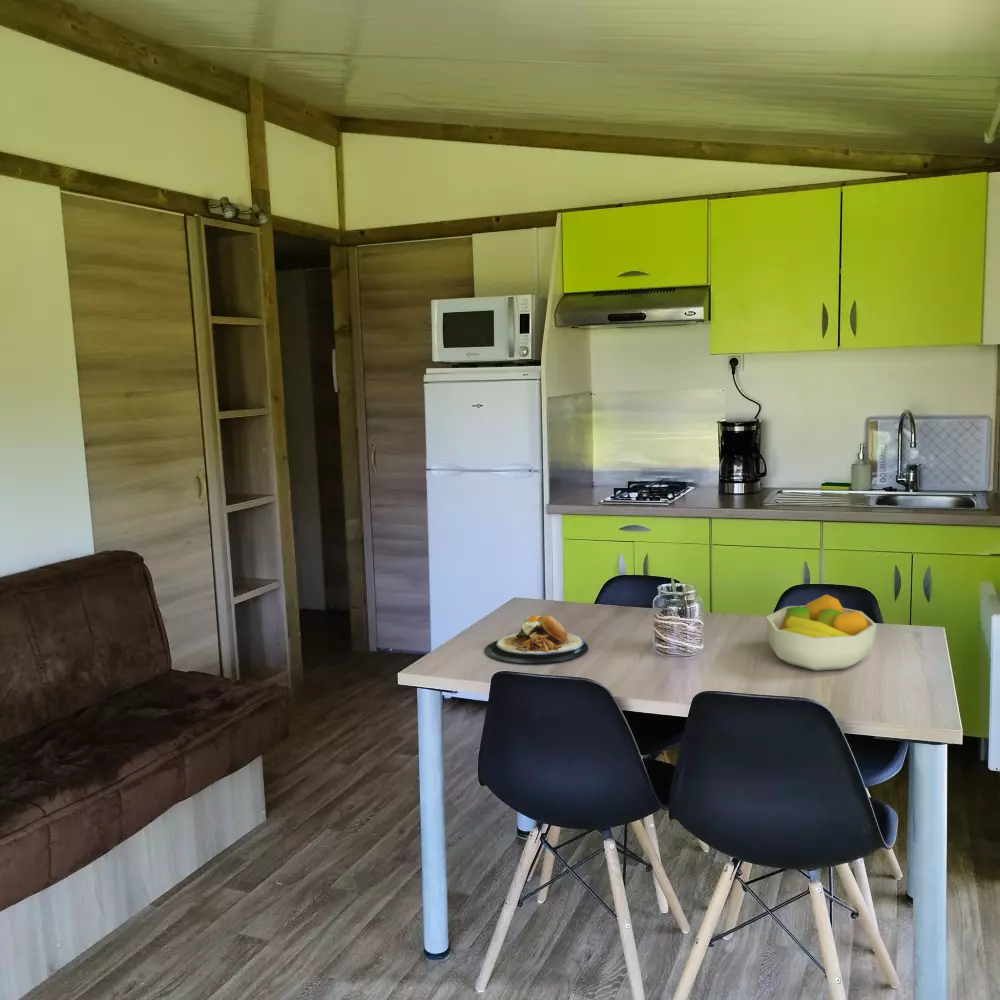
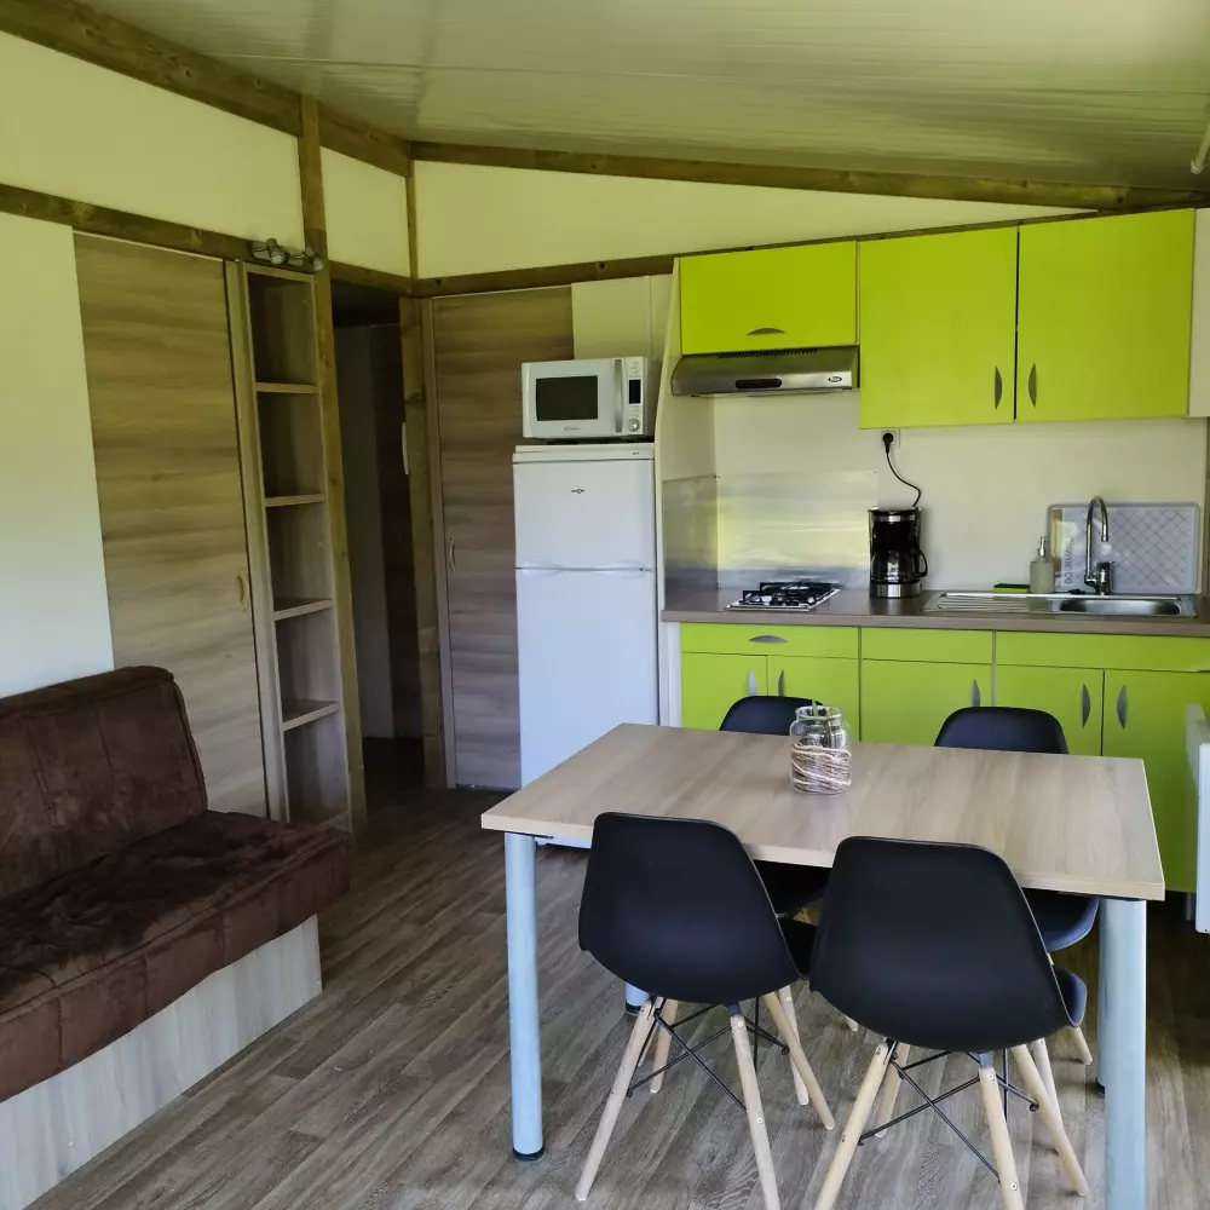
- plate (536, 634)
- fruit bowl (819, 630)
